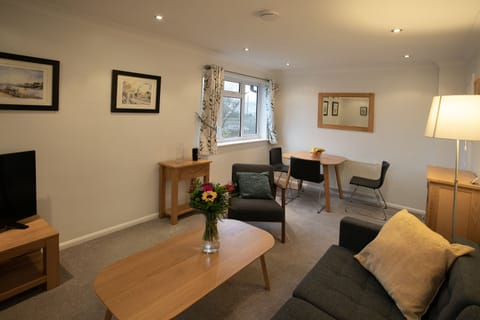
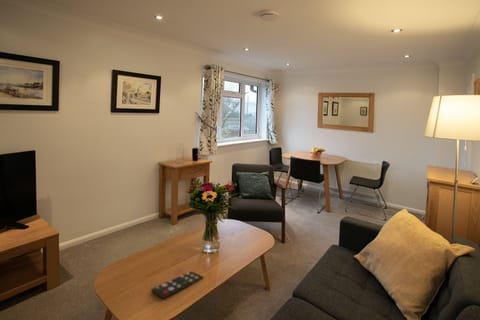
+ remote control (178, 283)
